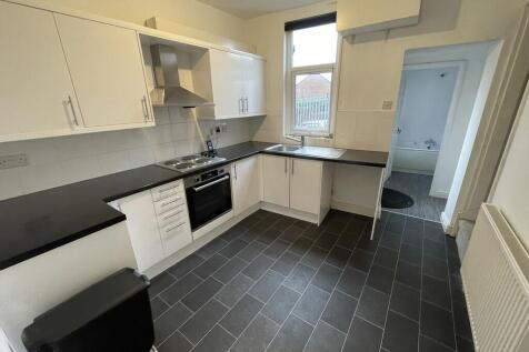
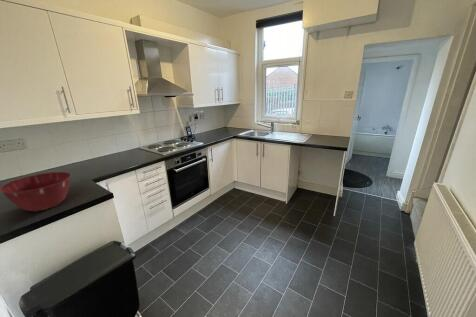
+ mixing bowl (42, 193)
